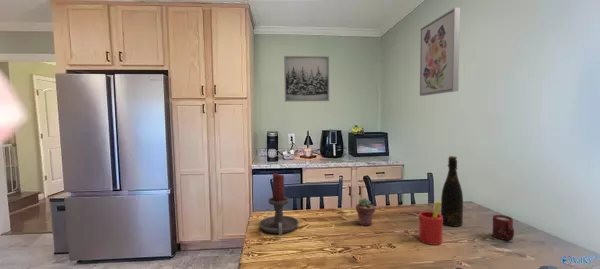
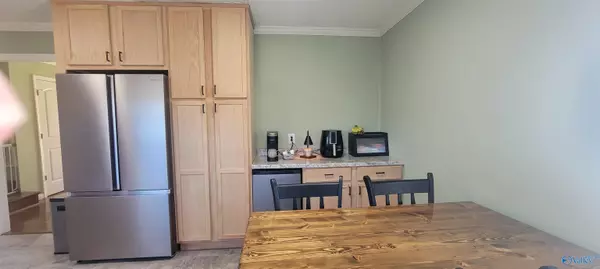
- wall art (306, 78)
- wall art (437, 56)
- straw (431, 219)
- candle holder (279, 201)
- potted succulent (365, 210)
- bottle (452, 190)
- cup (504, 228)
